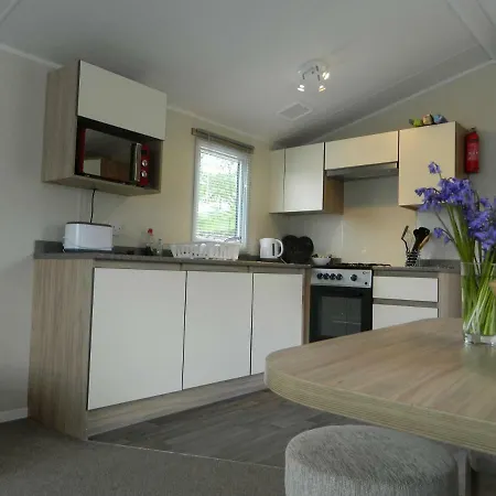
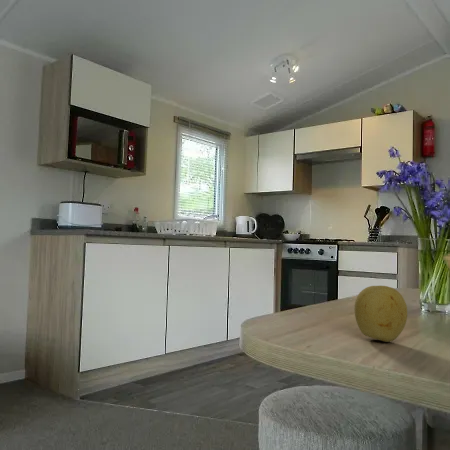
+ fruit (380, 312)
